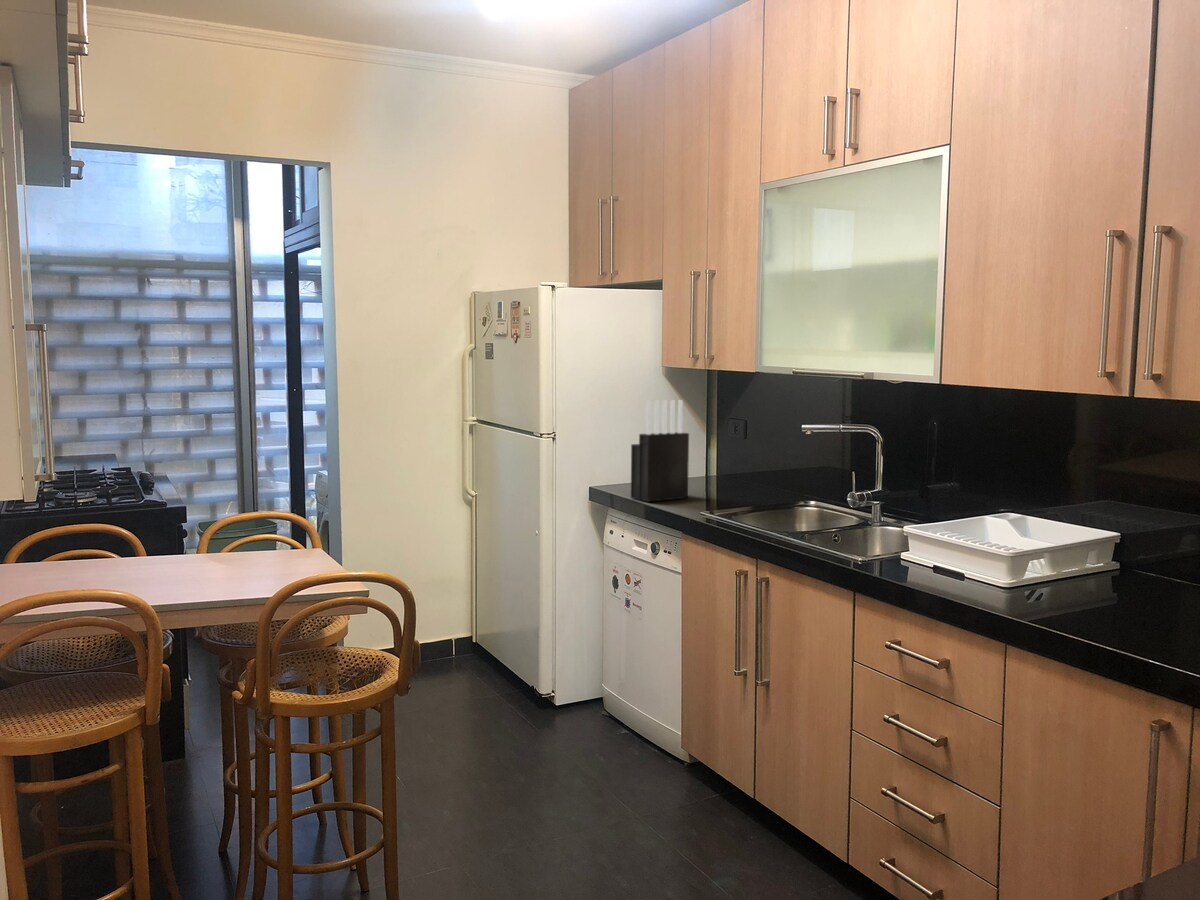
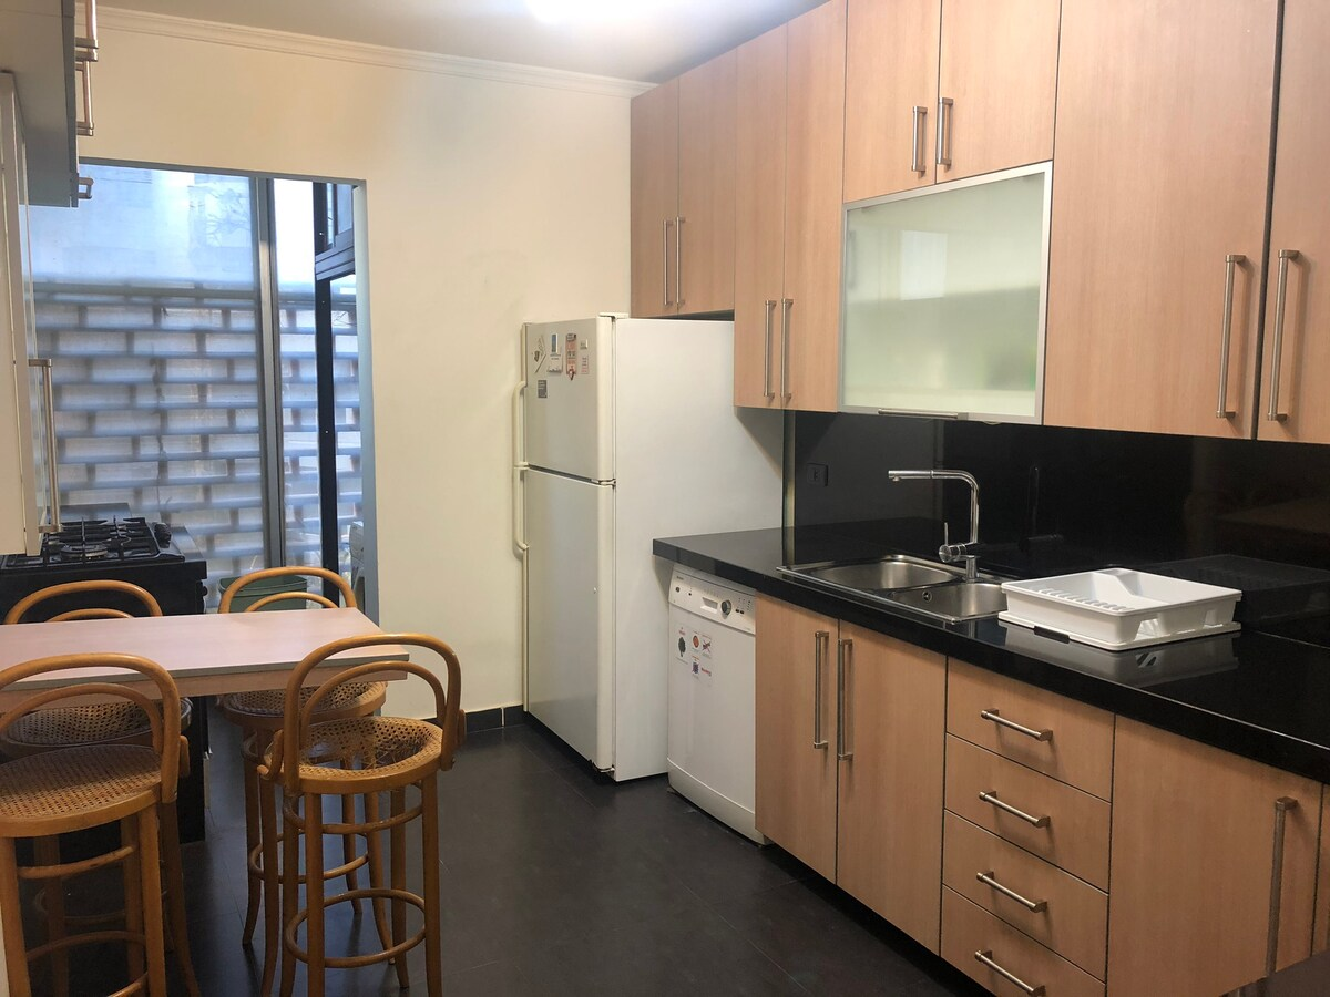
- knife block (658, 449)
